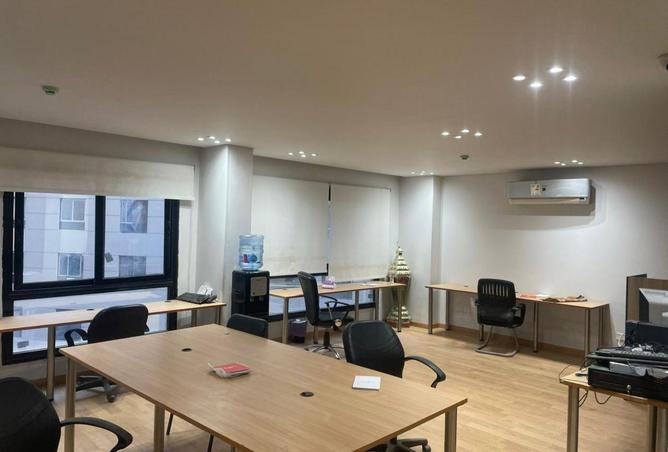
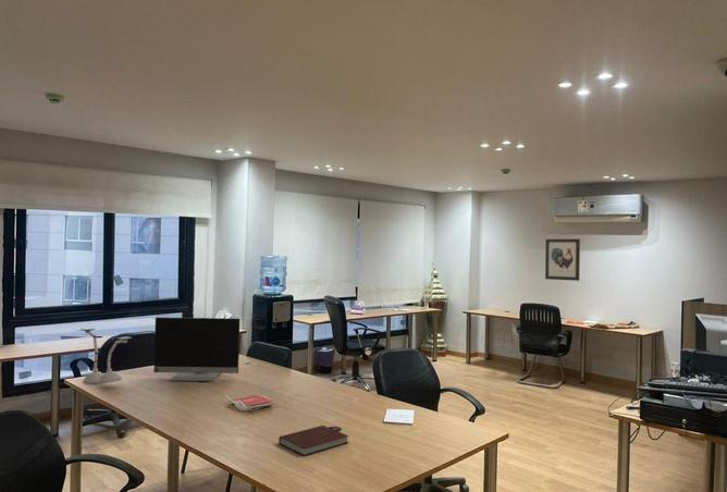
+ notebook (313, 439)
+ monitor (197, 347)
+ wall art (562, 259)
+ desk lamp (107, 360)
